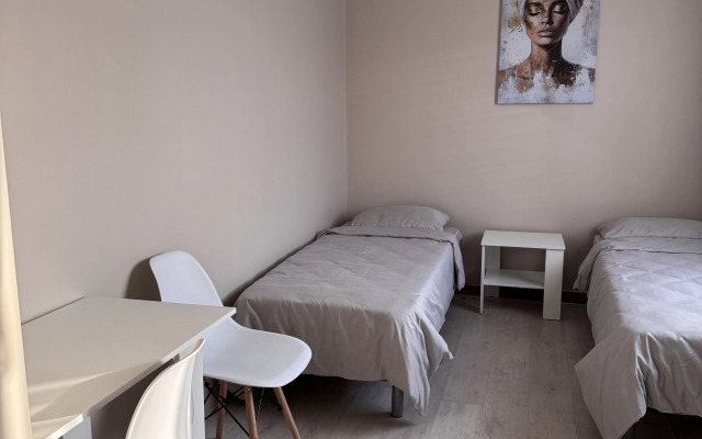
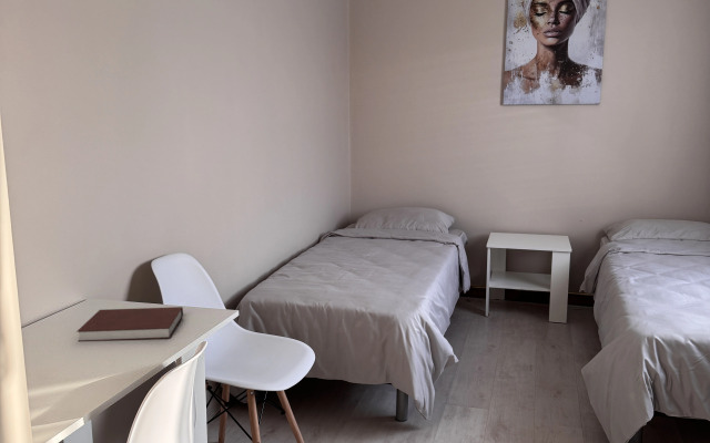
+ notebook (133, 322)
